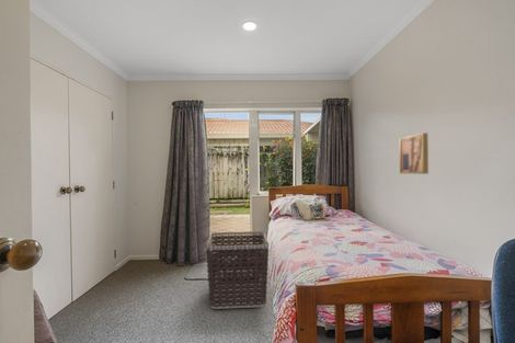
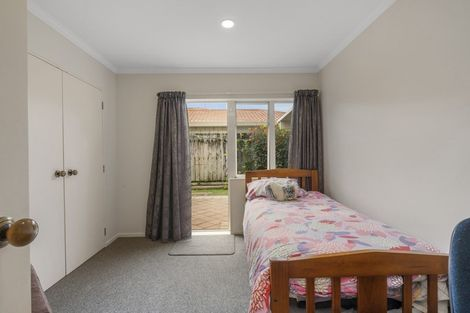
- clothes hamper (238, 266)
- wall art (412, 155)
